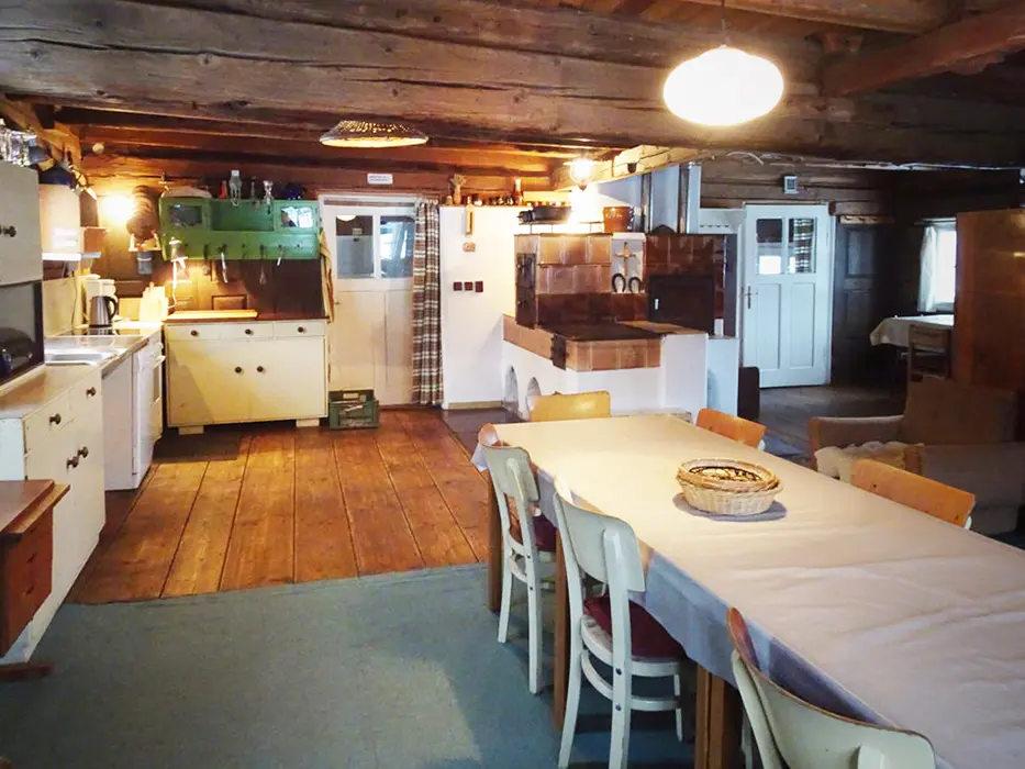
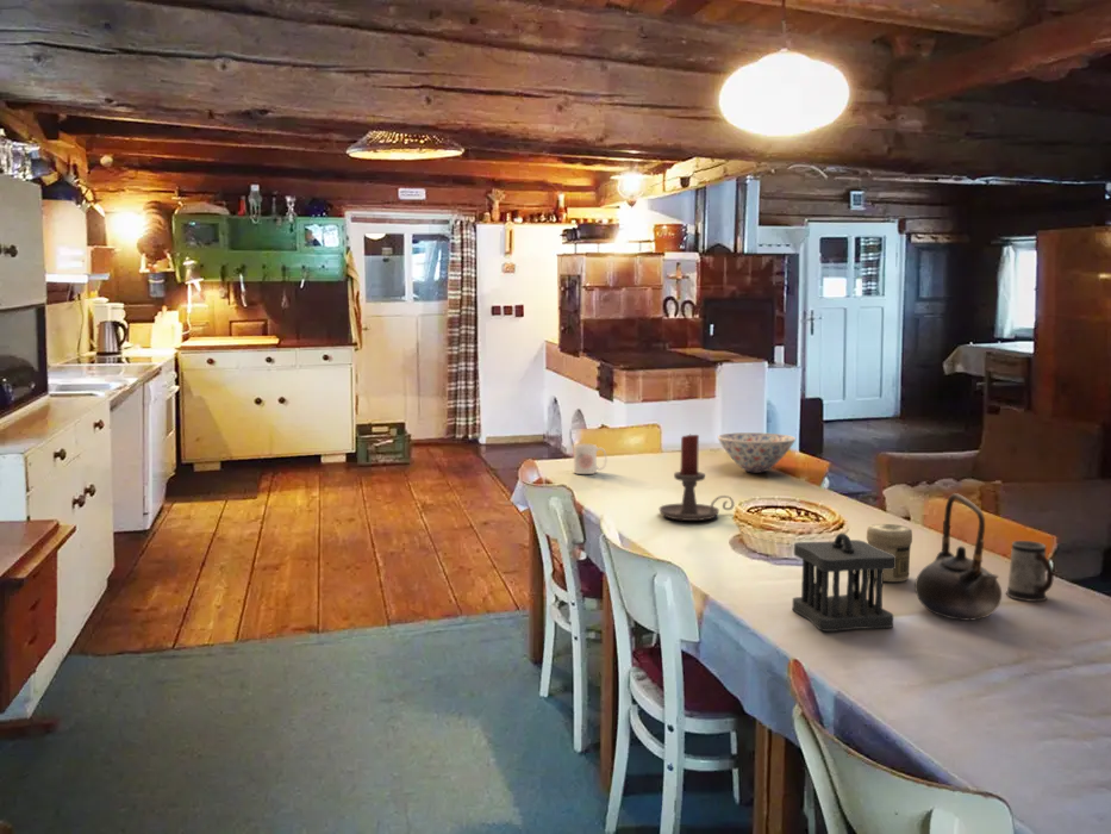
+ bowl (755, 454)
+ mug (1032, 572)
+ candle holder (698, 474)
+ teapot (965, 555)
+ mug (589, 459)
+ utensil holder (838, 575)
+ jar (888, 552)
